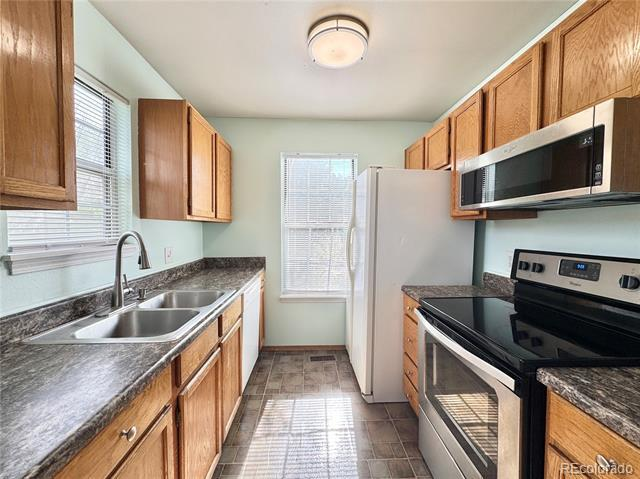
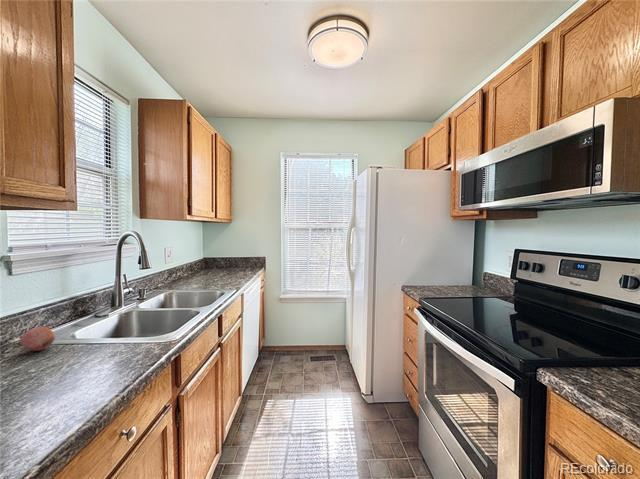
+ fruit (38, 338)
